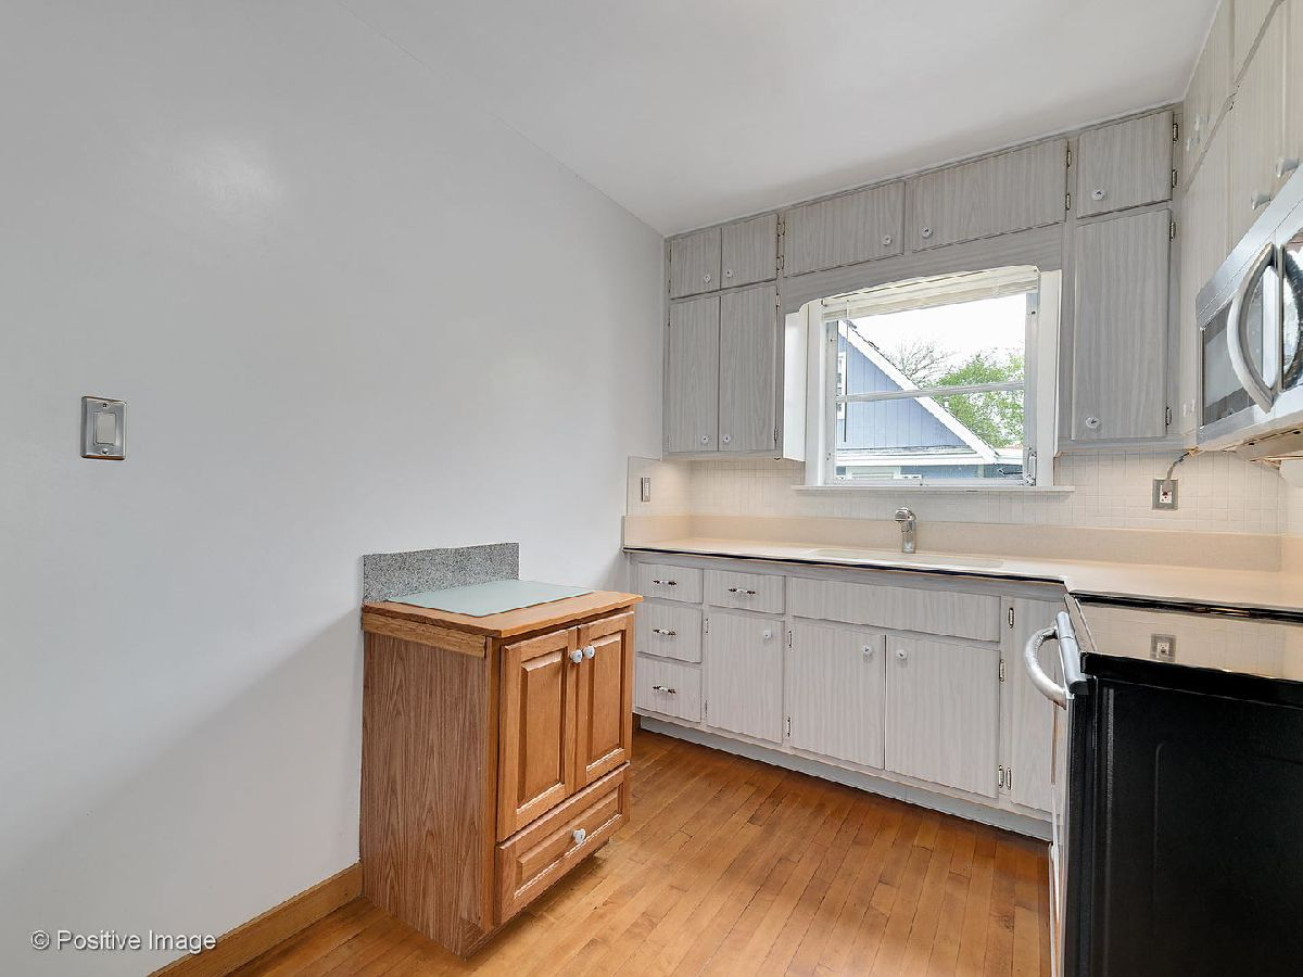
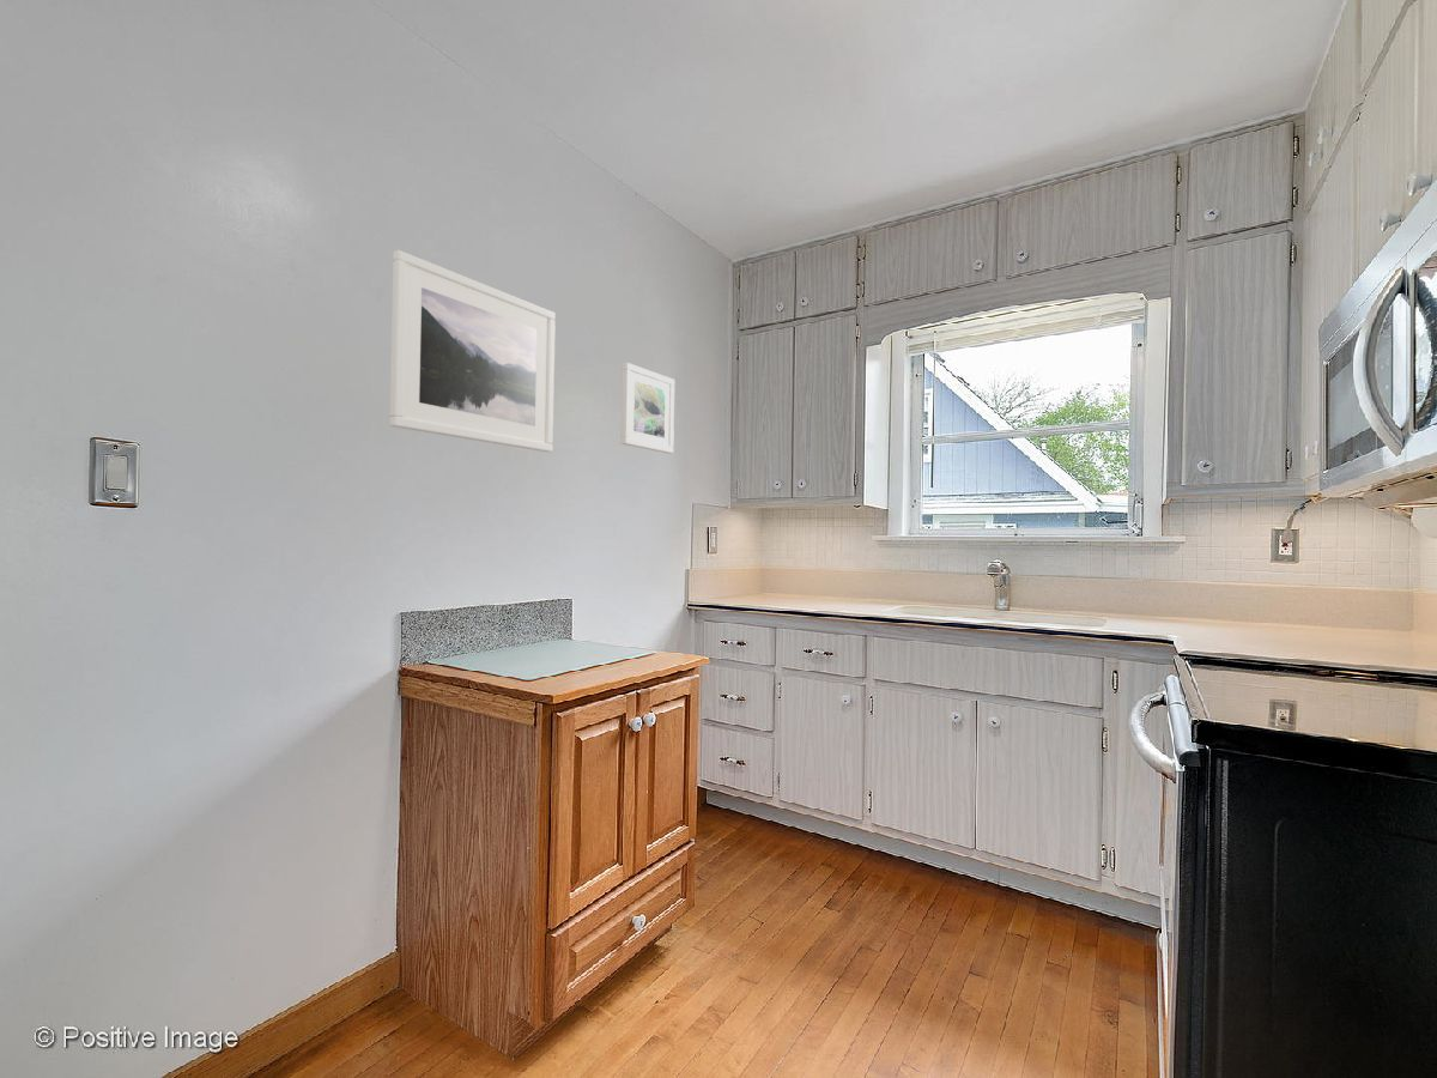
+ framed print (648, 410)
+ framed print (481, 363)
